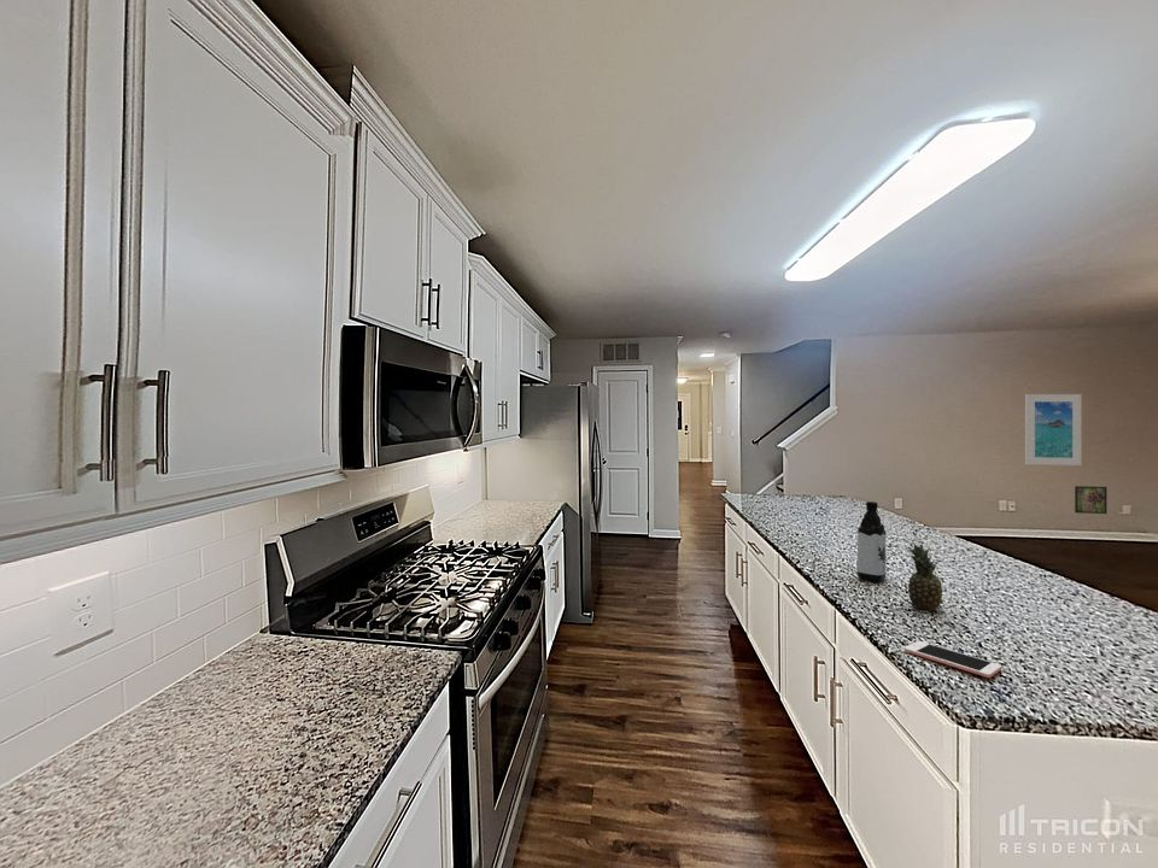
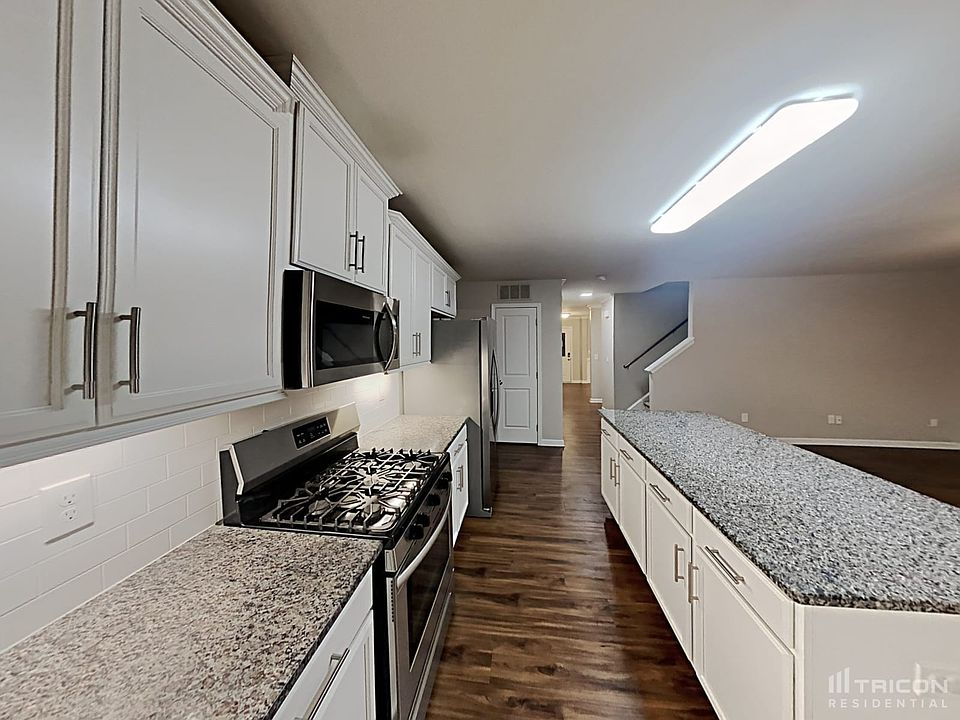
- water bottle (871, 540)
- fruit (924, 575)
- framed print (1090, 499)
- cell phone (951, 657)
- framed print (1053, 429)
